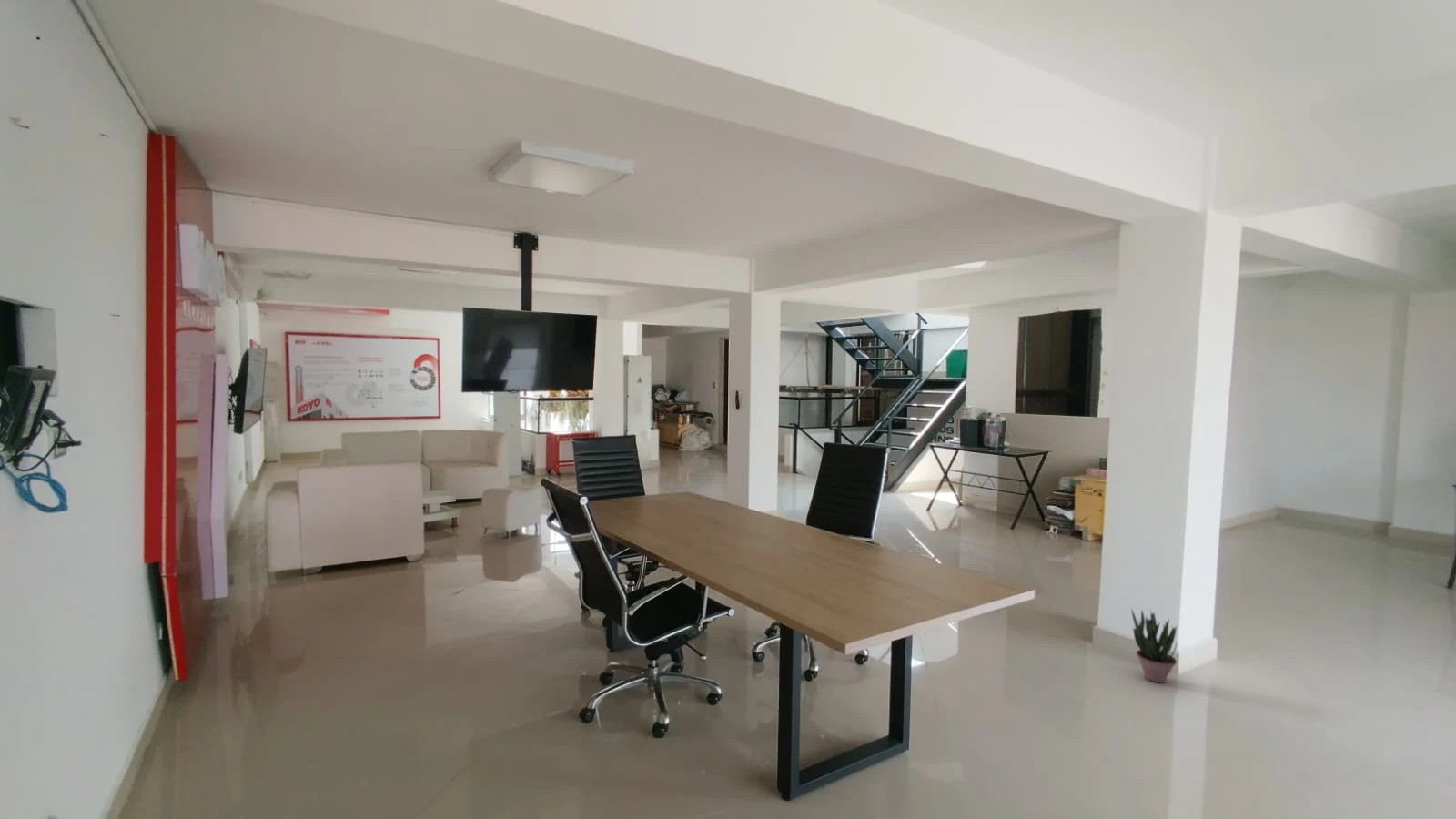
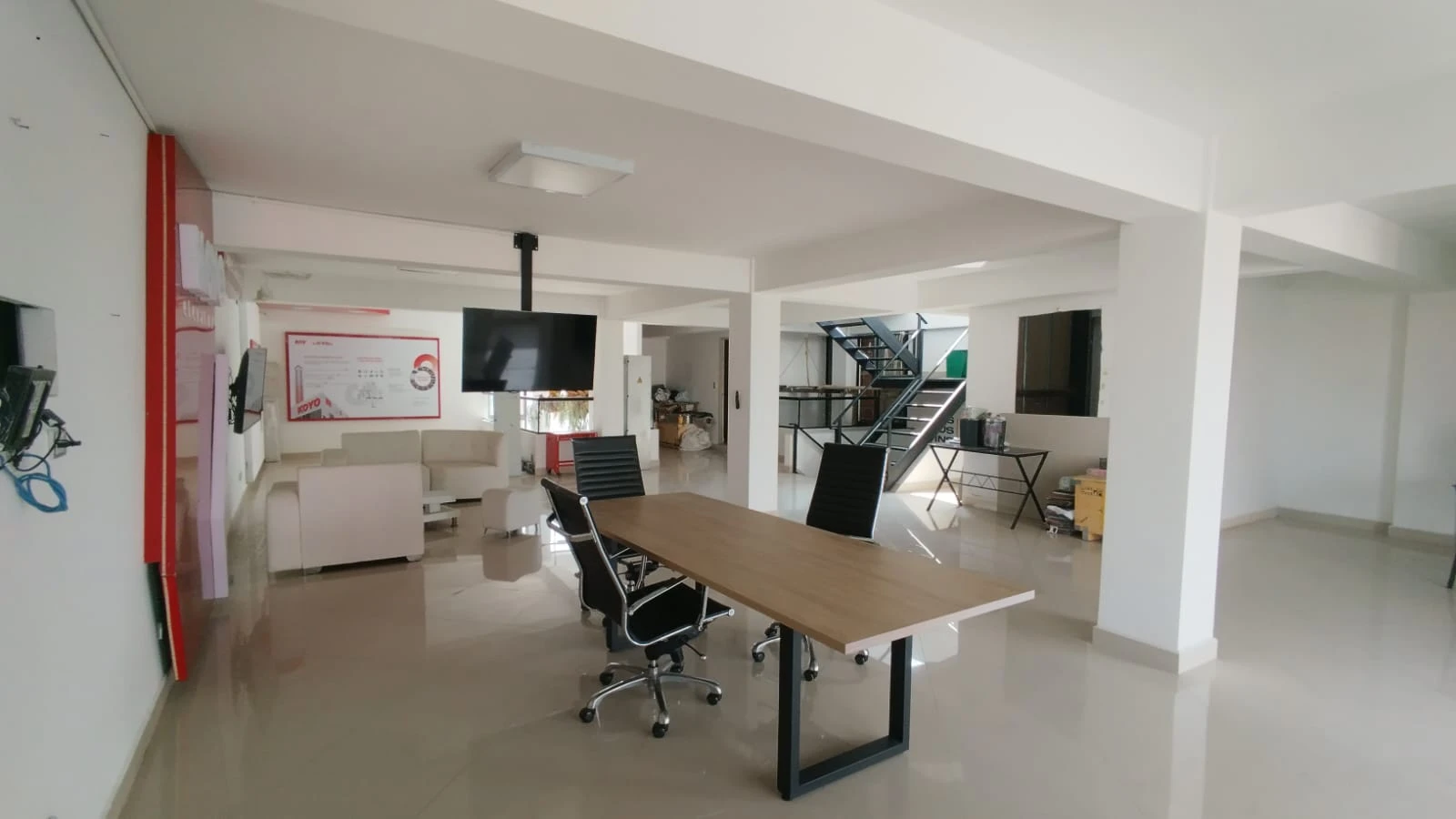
- potted plant (1153, 645)
